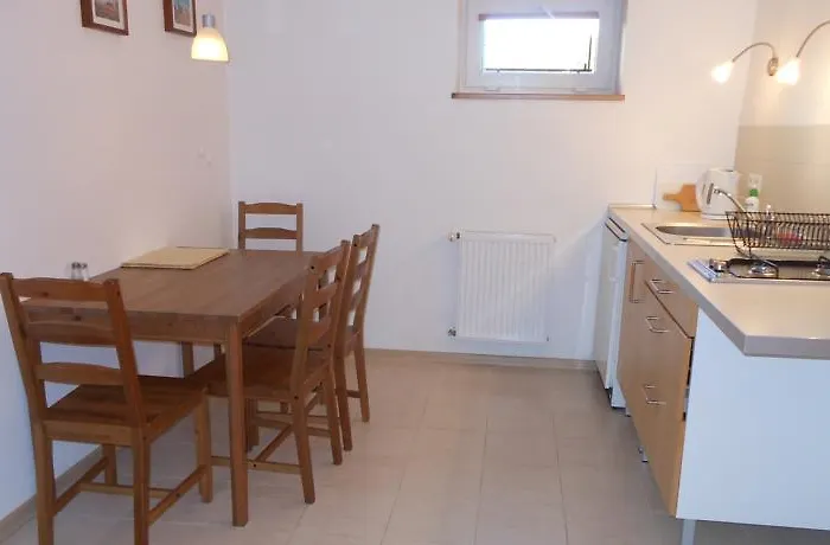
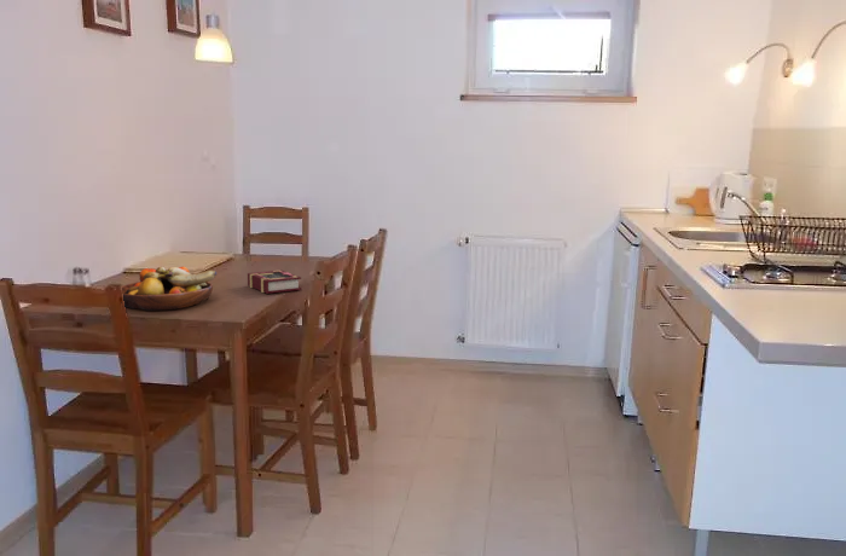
+ book (273, 280)
+ fruit bowl (166, 283)
